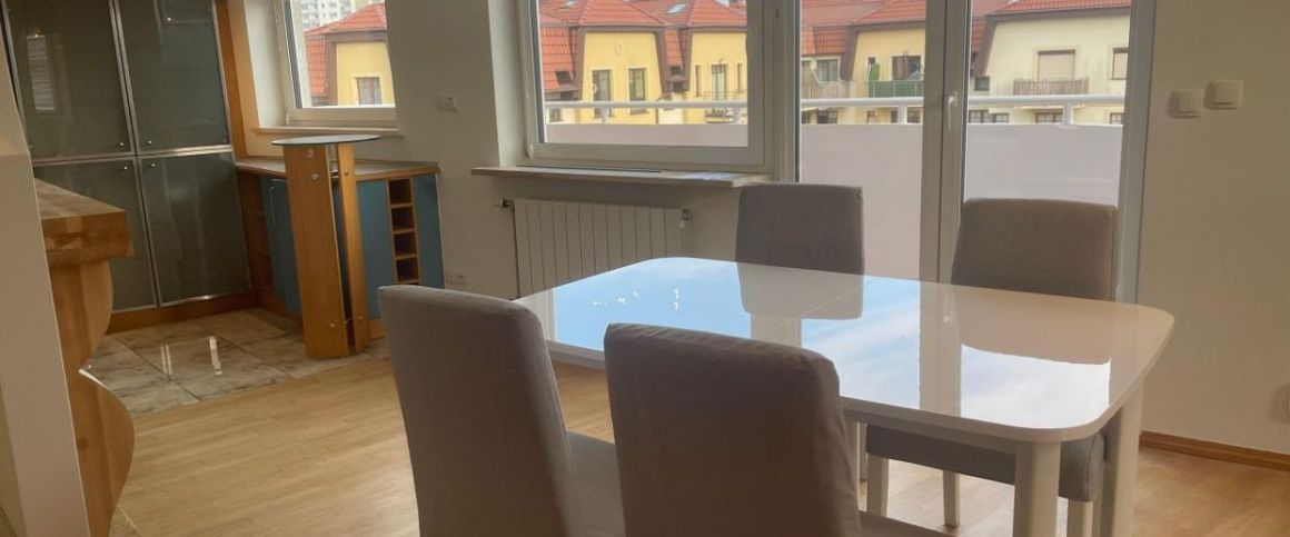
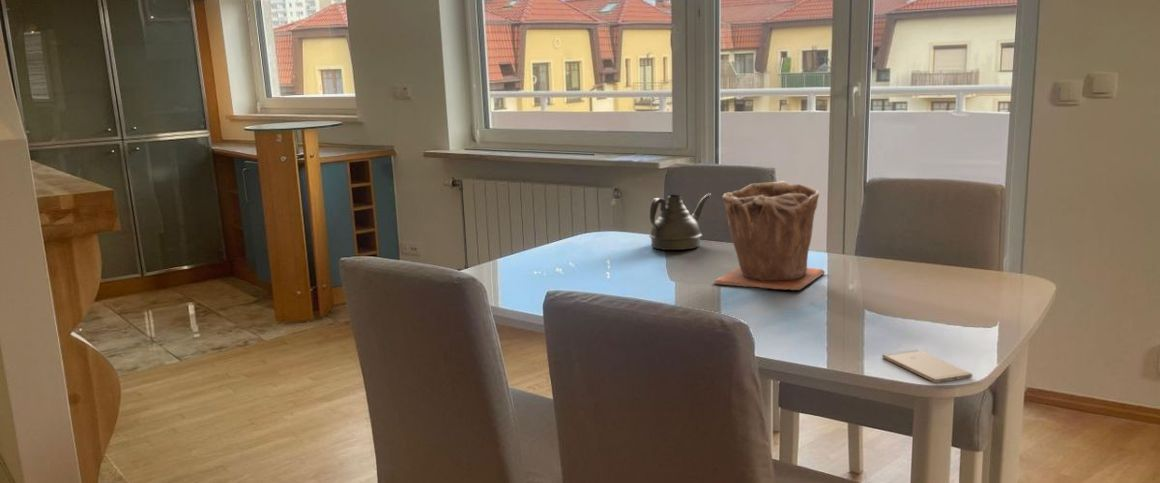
+ plant pot (769, 232)
+ teapot (683, 219)
+ smartphone (925, 365)
